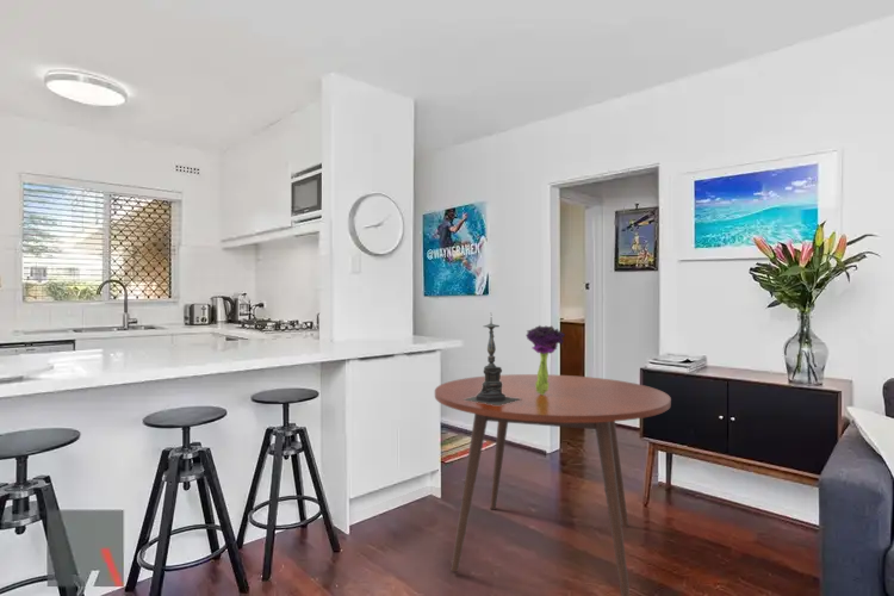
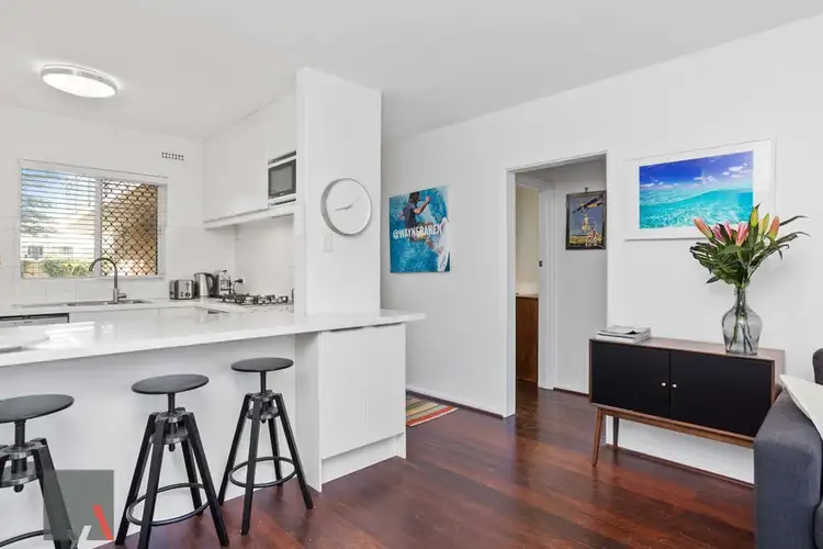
- bouquet (544, 359)
- dining table (554, 426)
- candle holder (491, 355)
